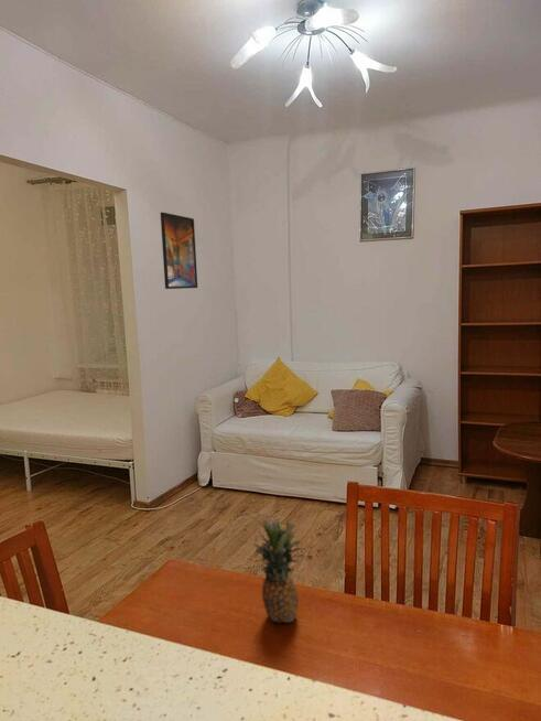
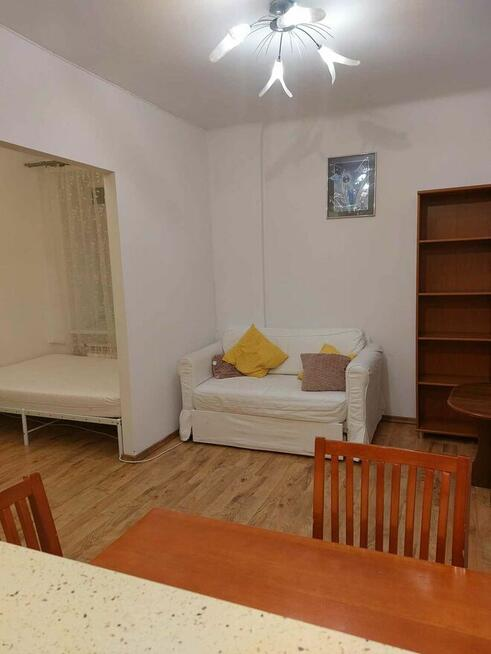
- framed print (180, 251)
- fruit (283, 570)
